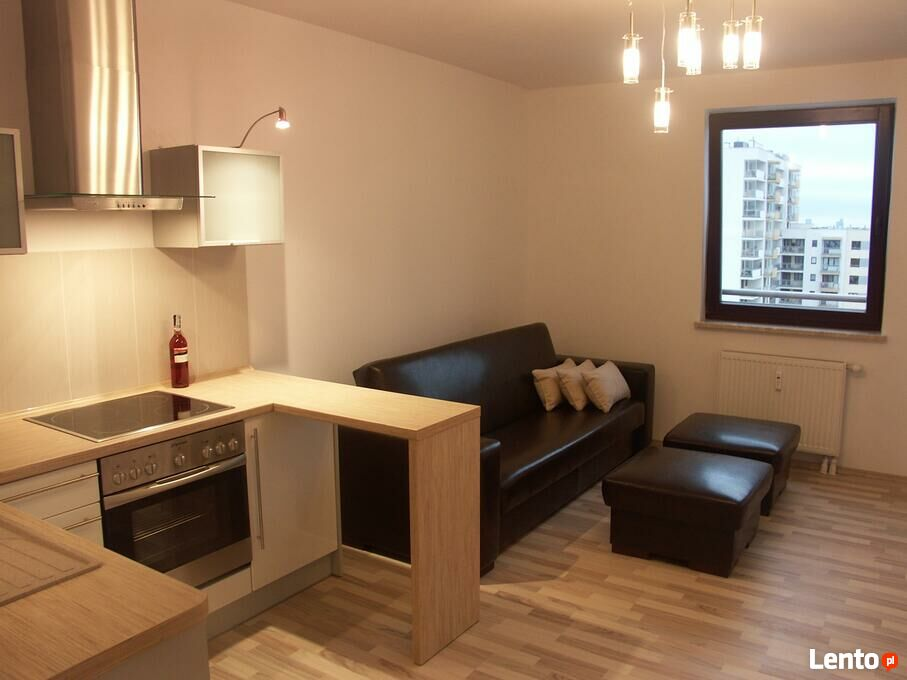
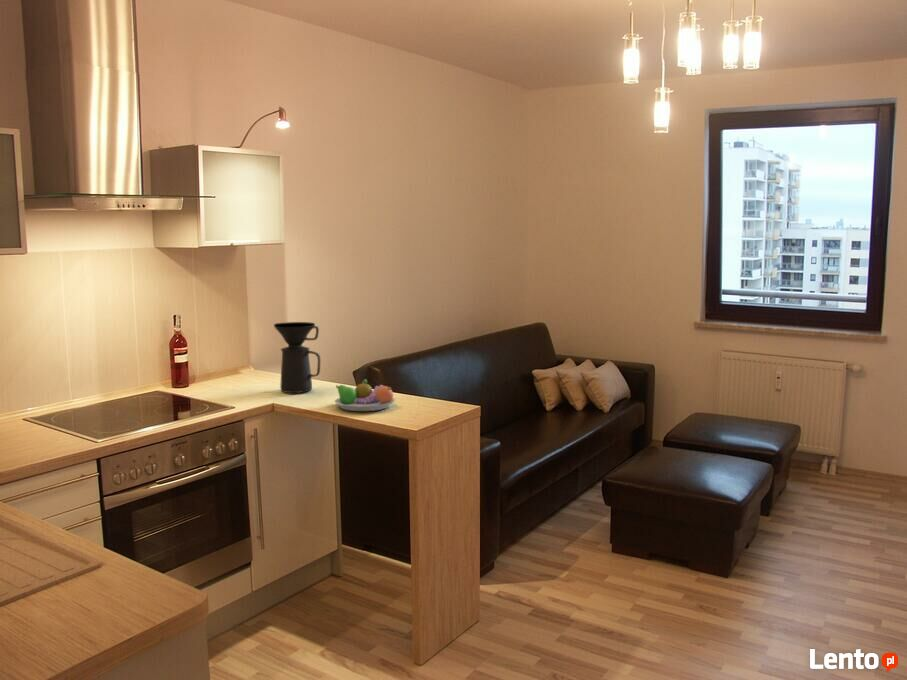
+ coffee maker (295, 357)
+ fruit bowl (363, 394)
